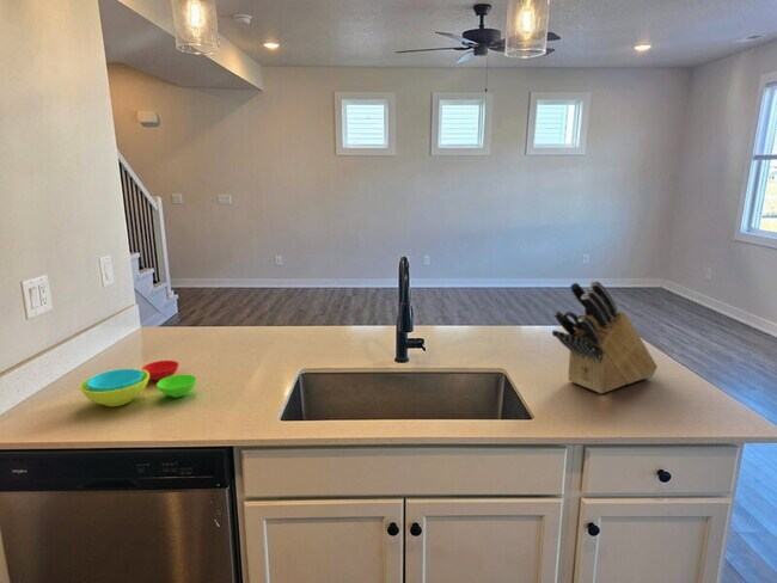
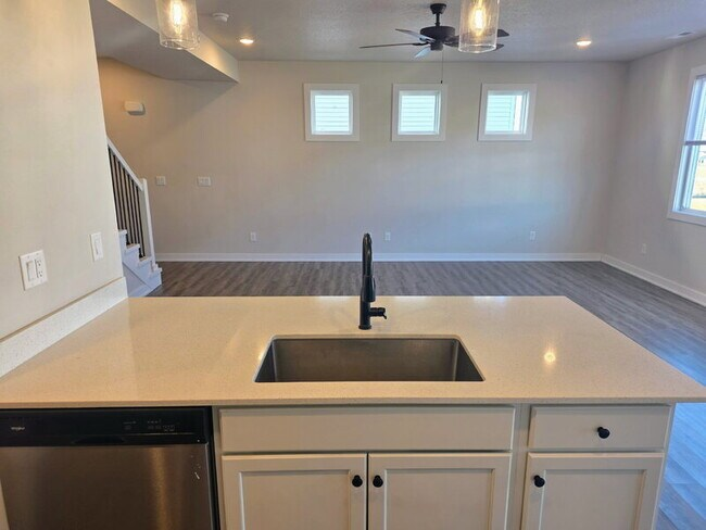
- knife block (607, 330)
- bowl (147, 381)
